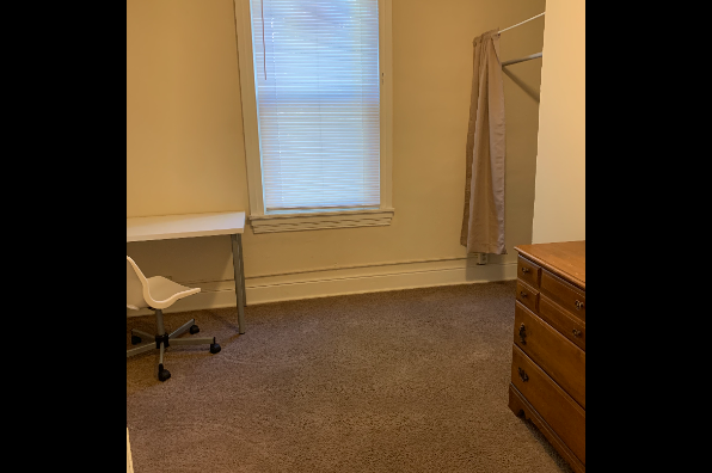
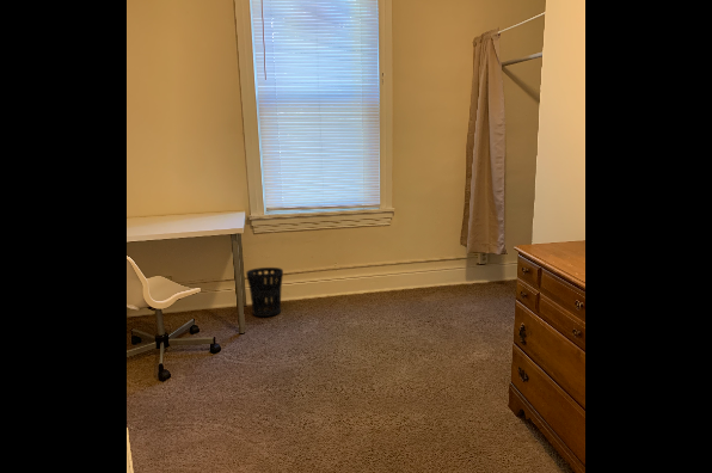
+ wastebasket (265, 291)
